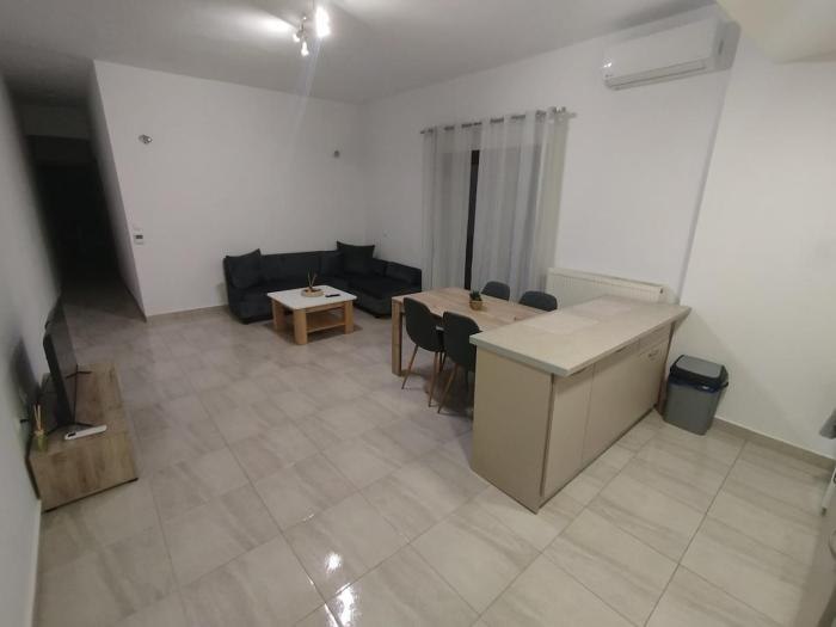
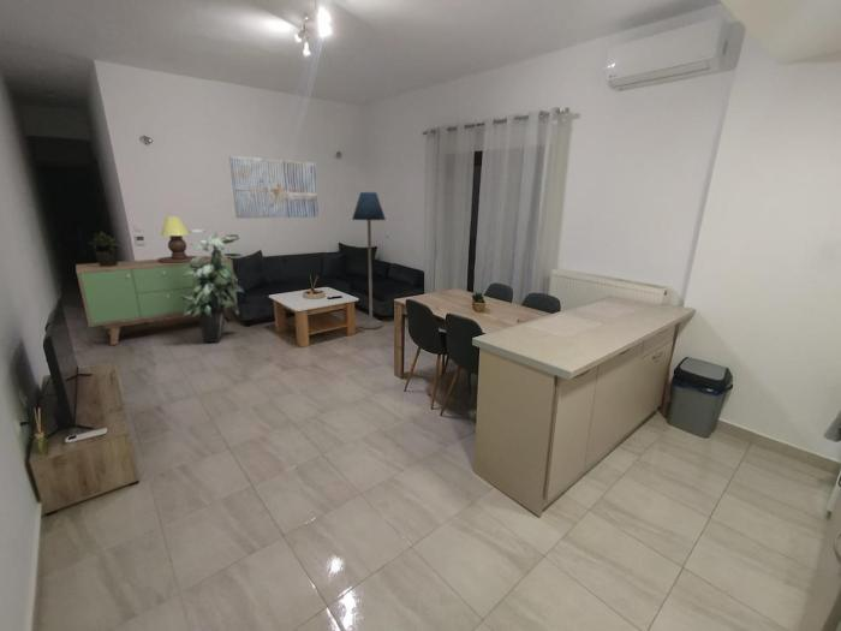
+ table lamp (175, 238)
+ potted plant (105, 248)
+ indoor plant (211, 286)
+ sideboard (165, 296)
+ wall art (278, 189)
+ floor lamp (370, 261)
